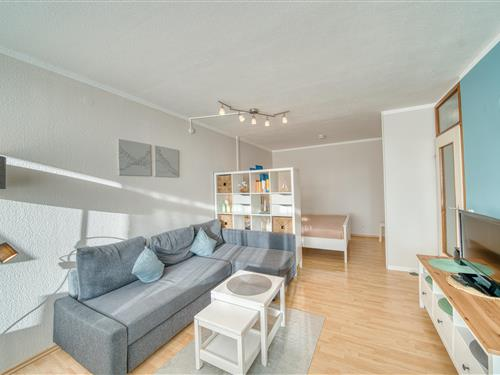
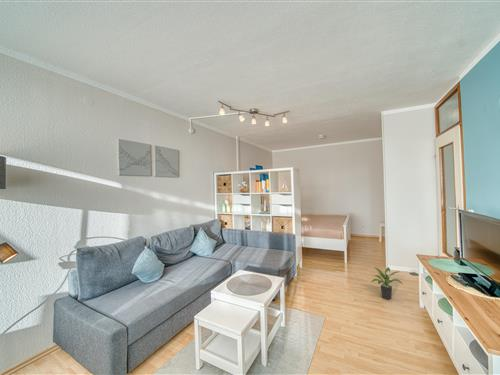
+ potted plant (385, 283)
